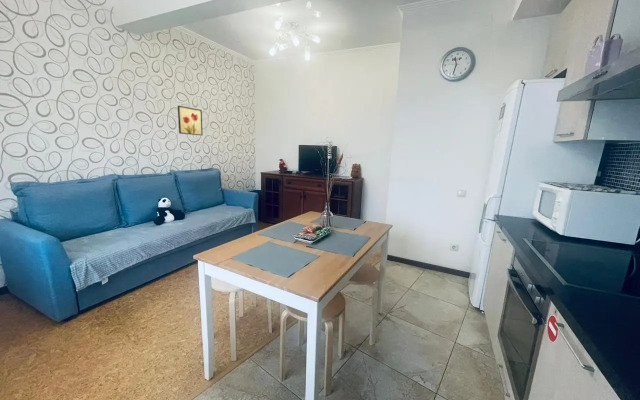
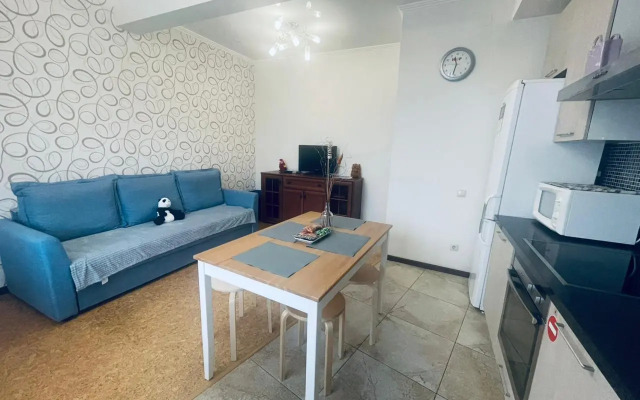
- wall art (190, 121)
